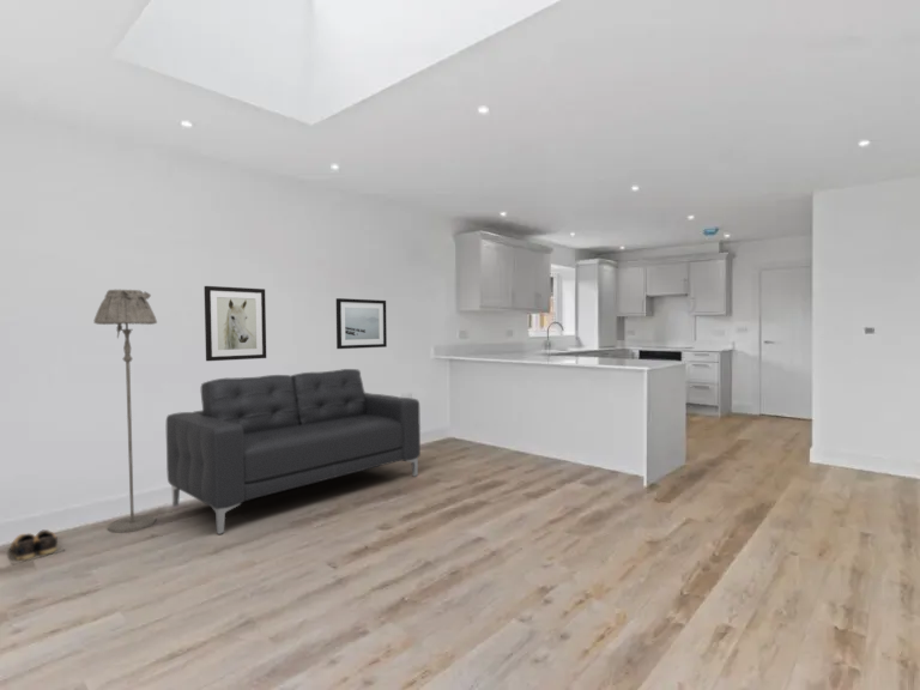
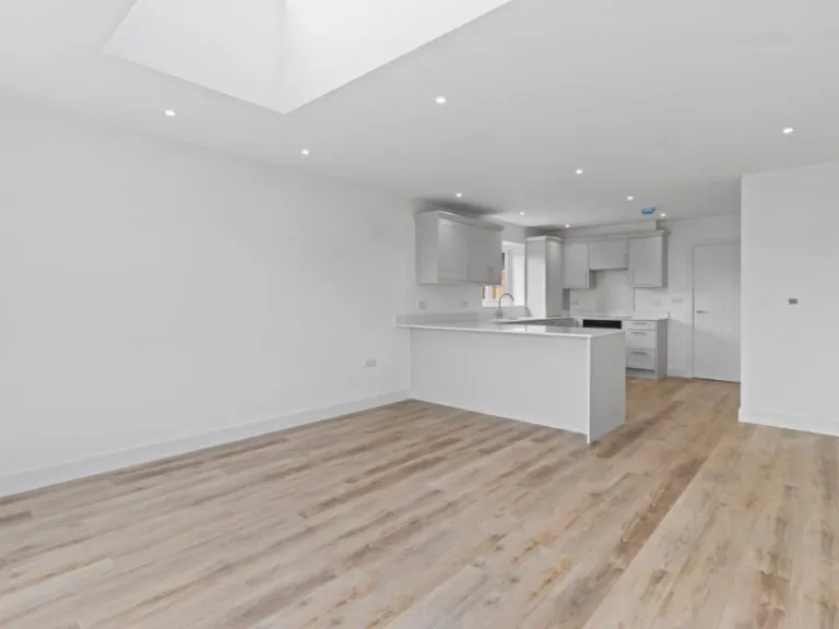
- wall art (362, 323)
- floor lamp (128, 407)
- wall art (236, 323)
- sofa (304, 431)
- shoes (34, 540)
